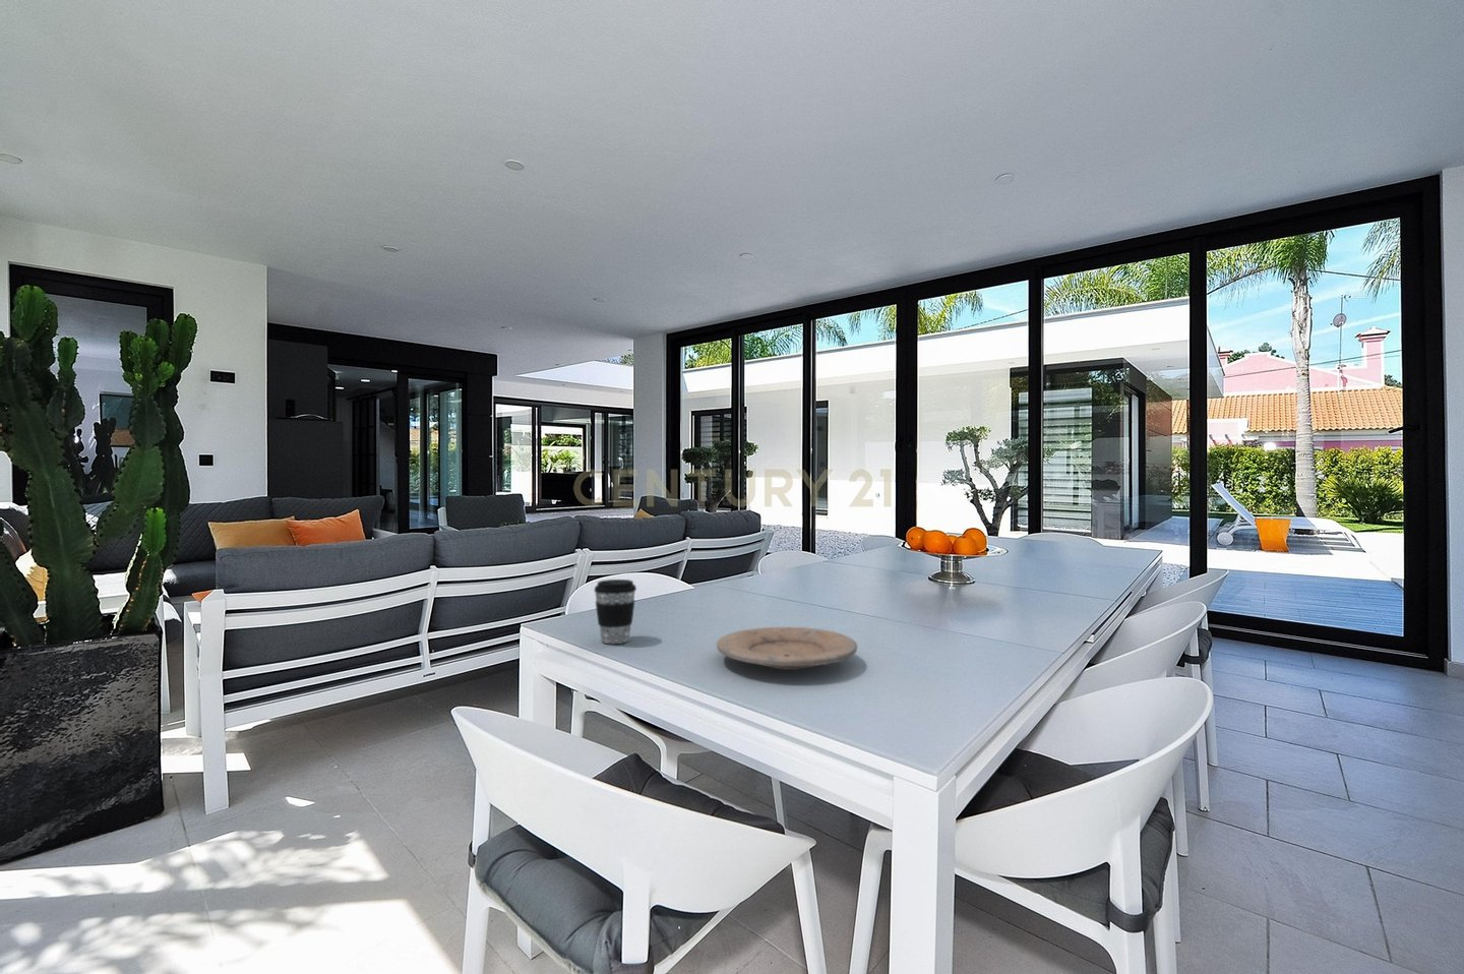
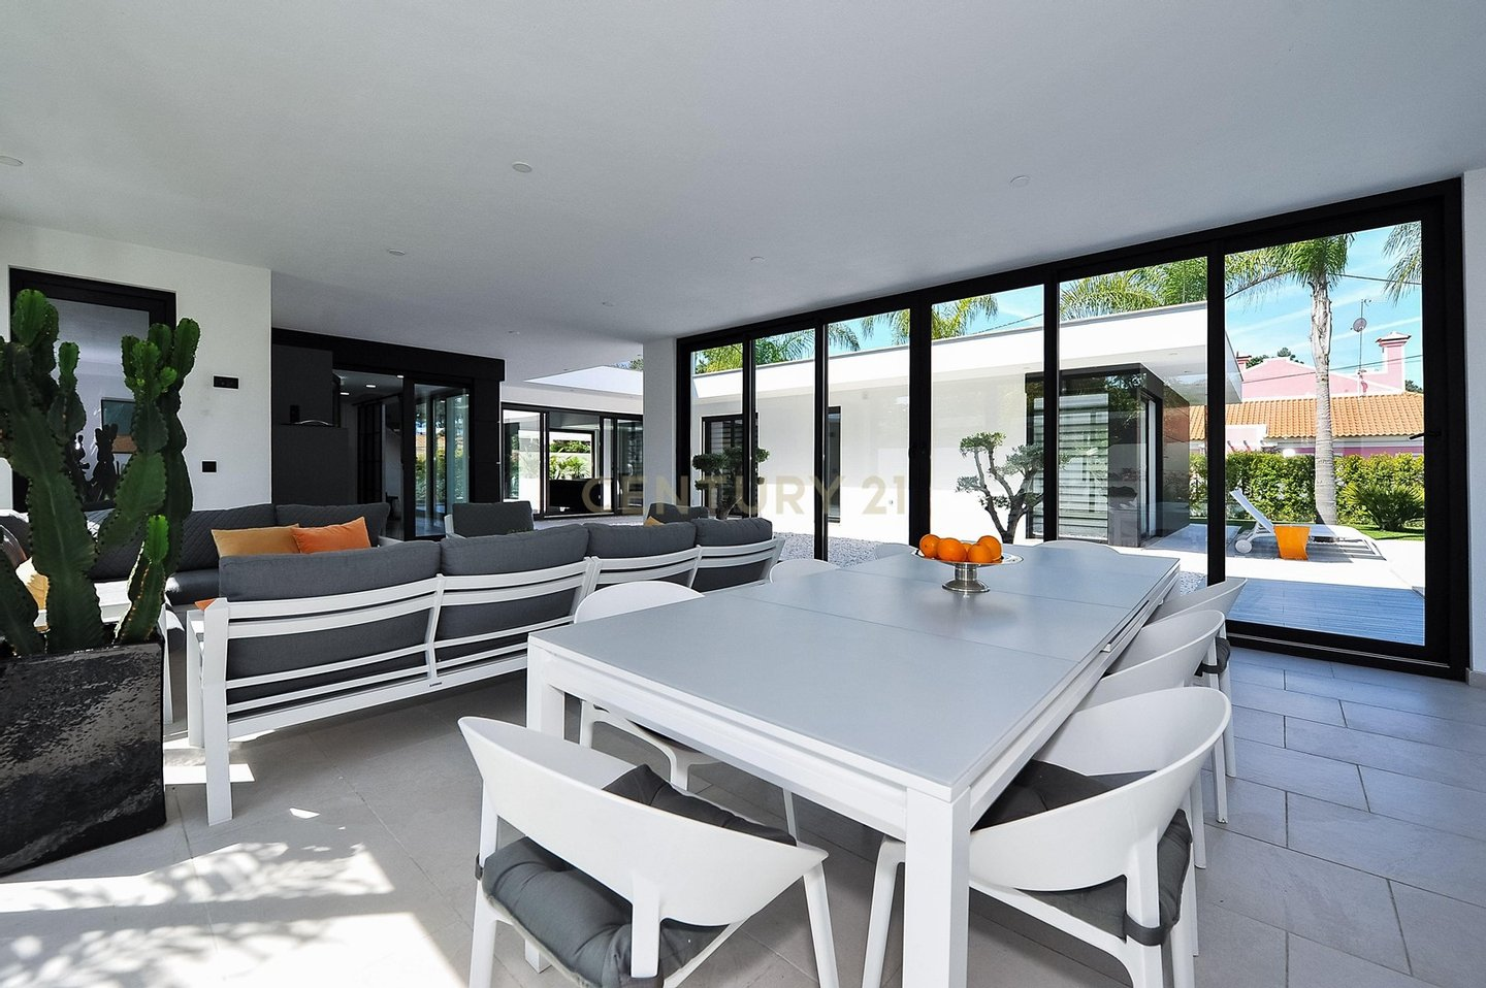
- plate (786, 650)
- coffee cup (615, 611)
